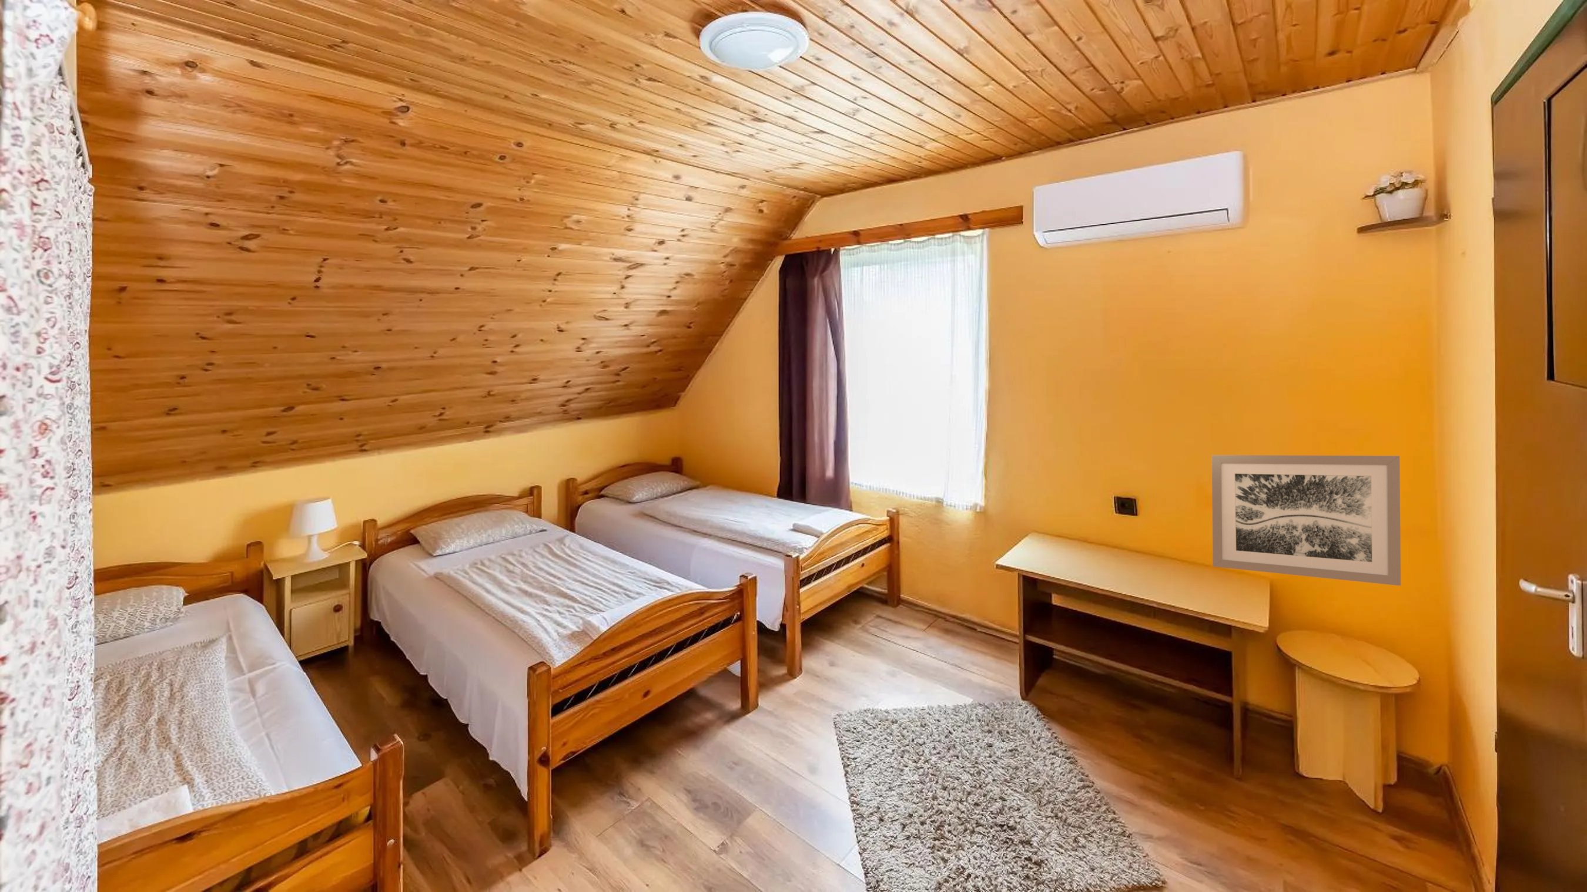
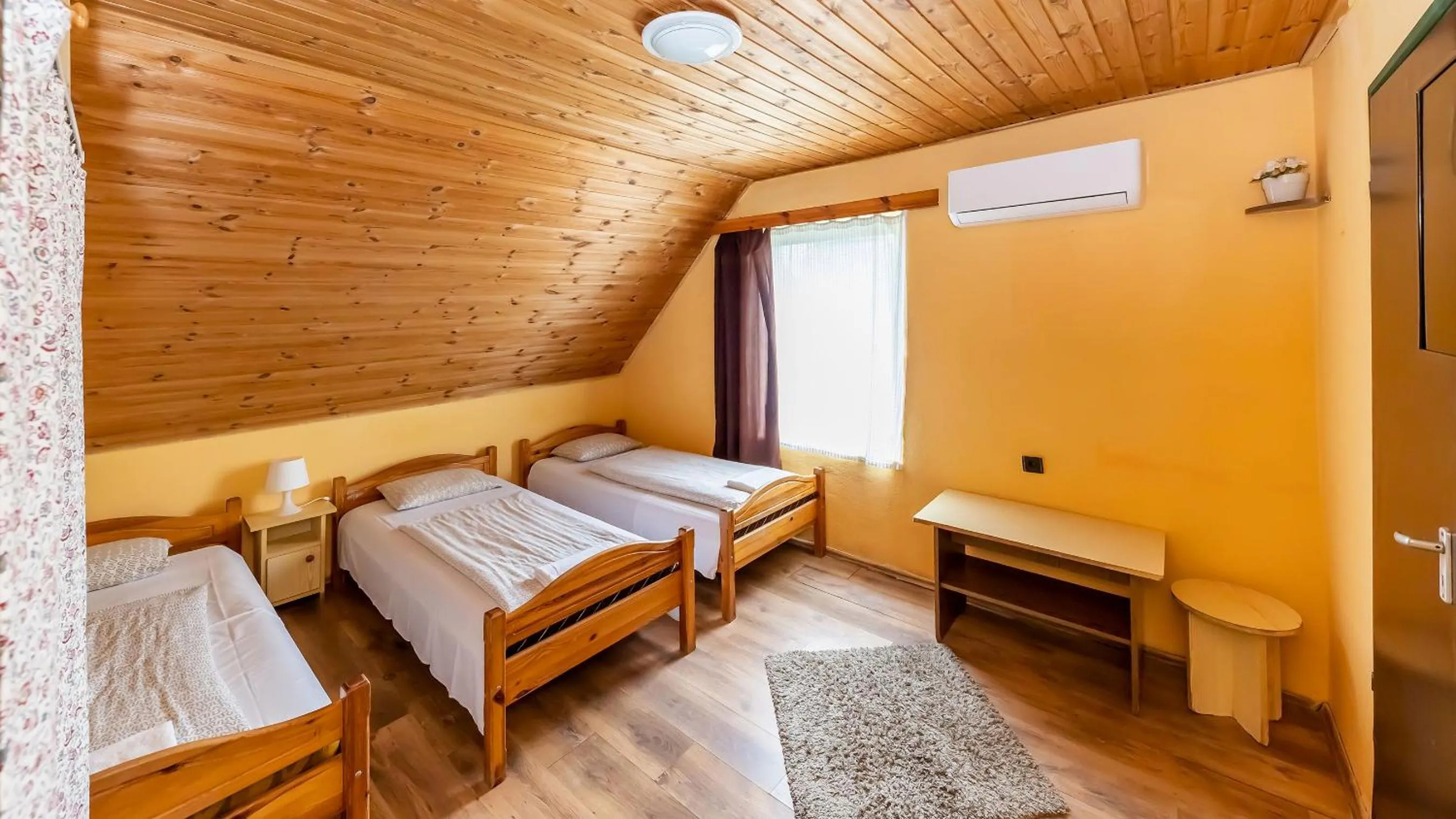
- wall art (1299, 515)
